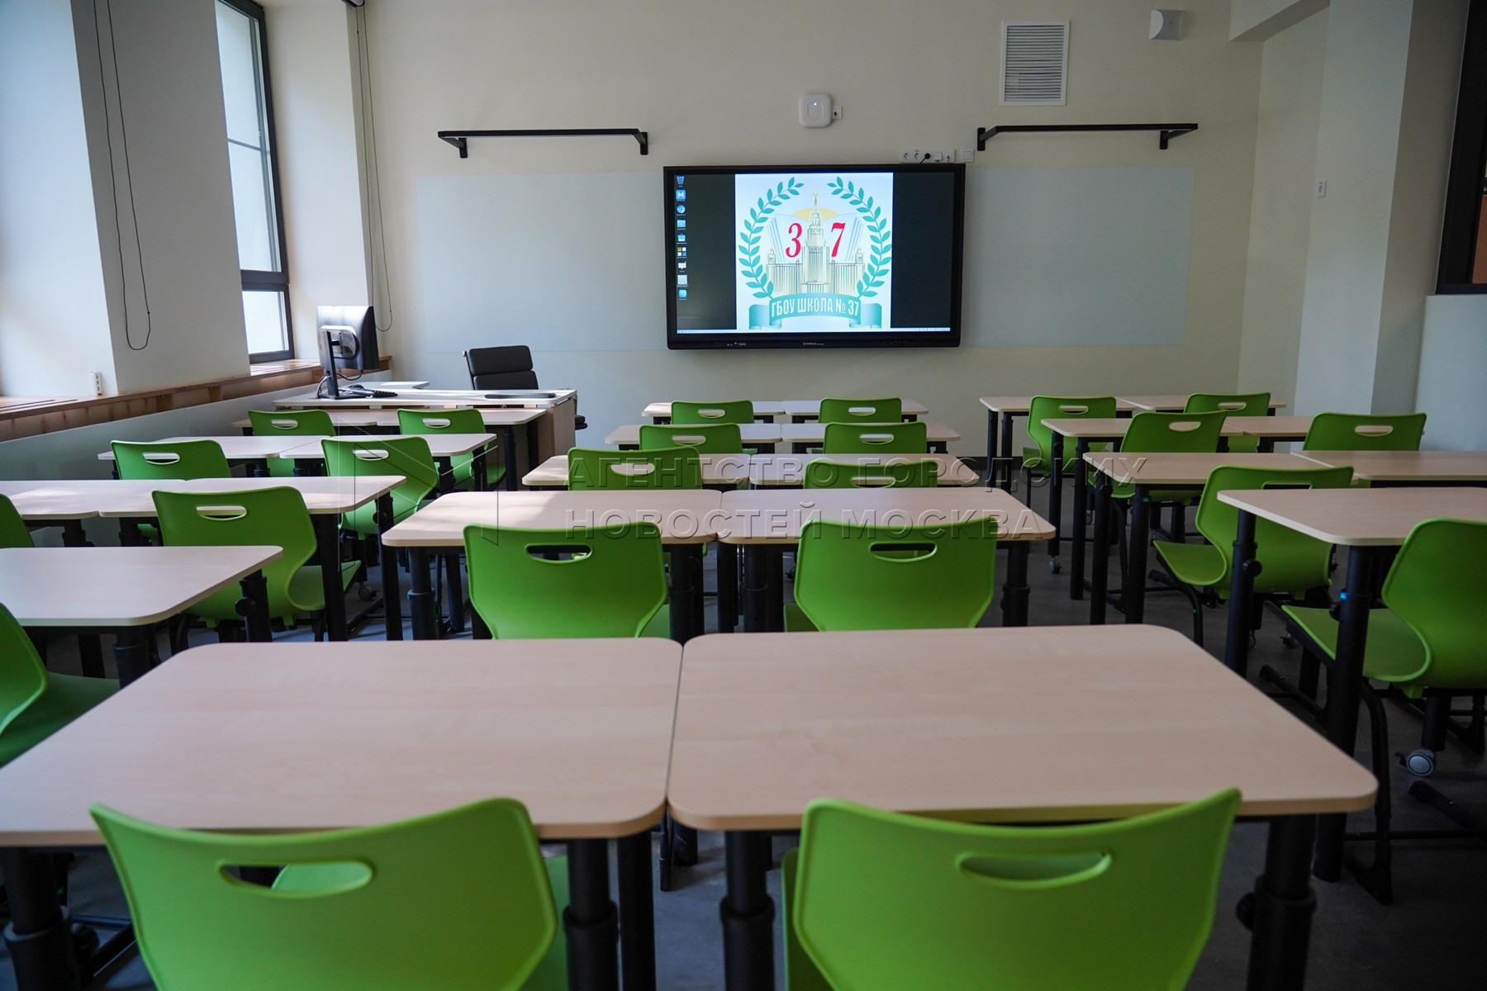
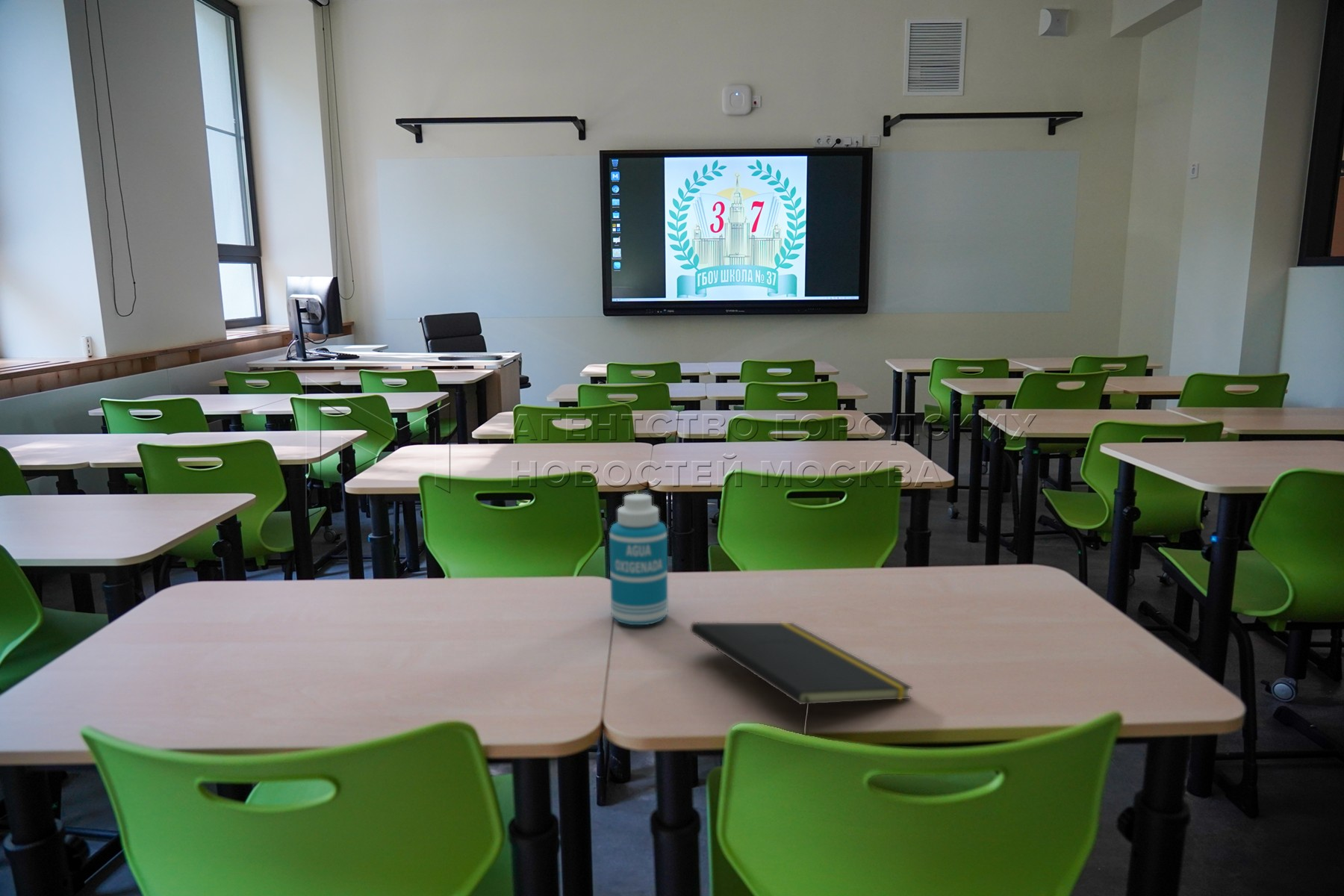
+ notepad (795, 658)
+ bottle (638, 557)
